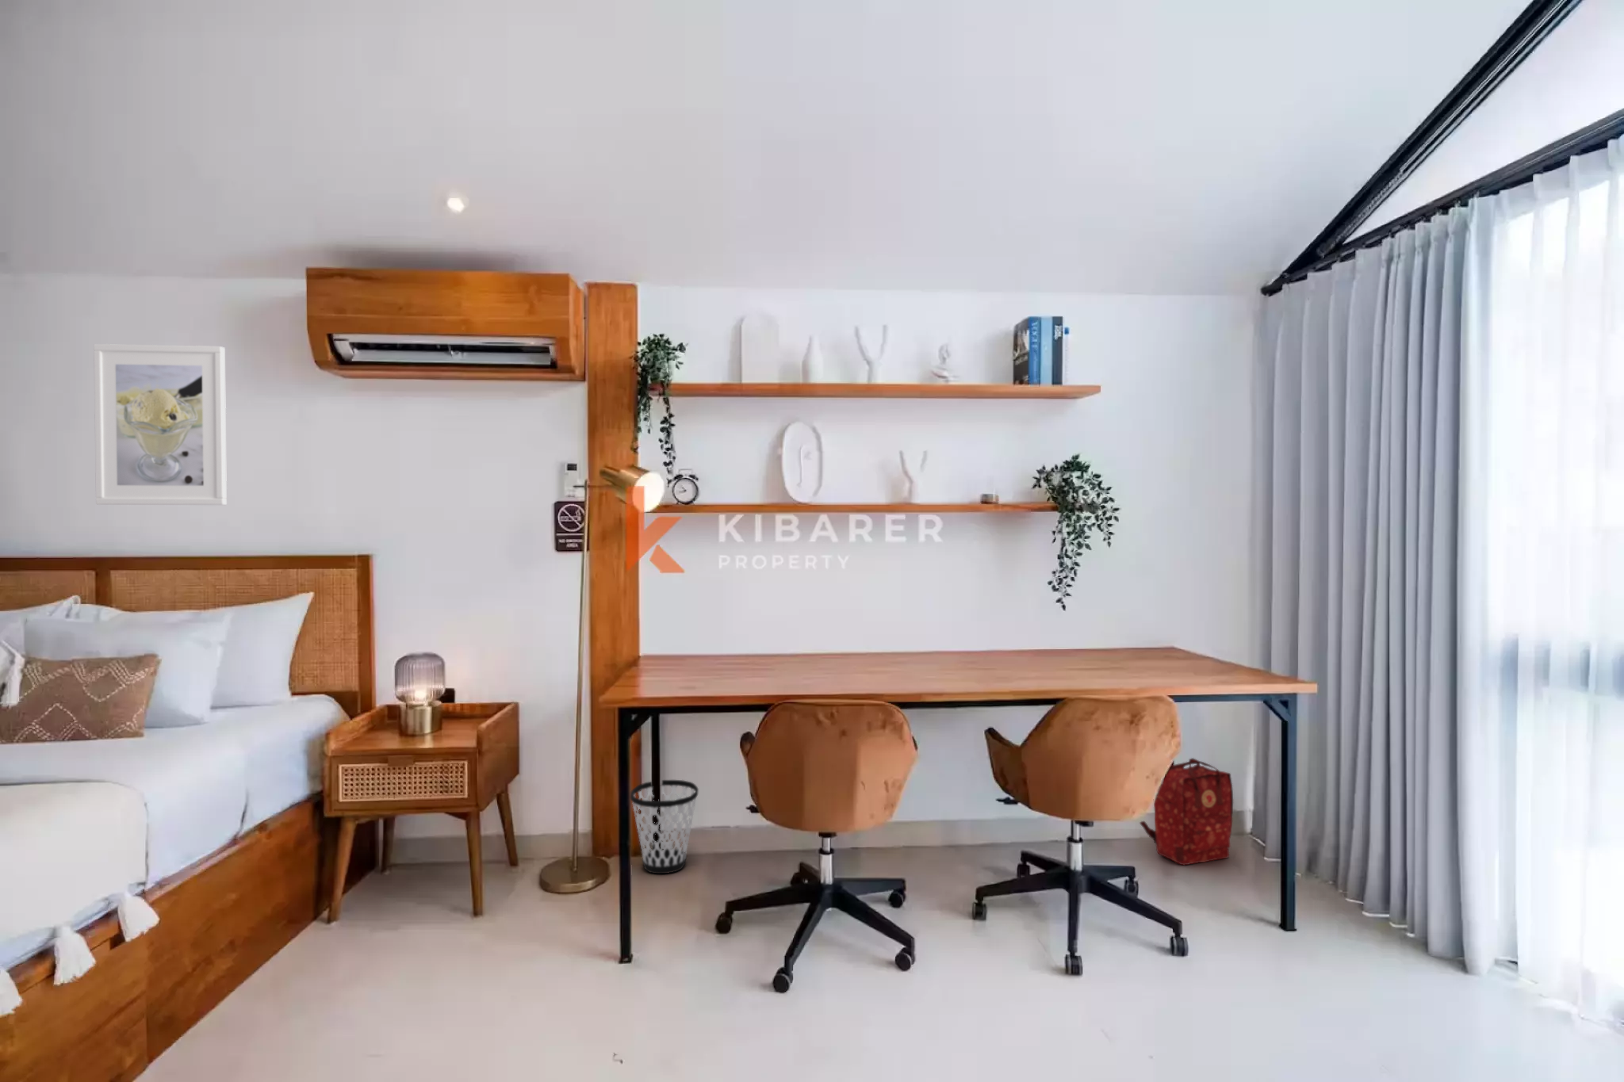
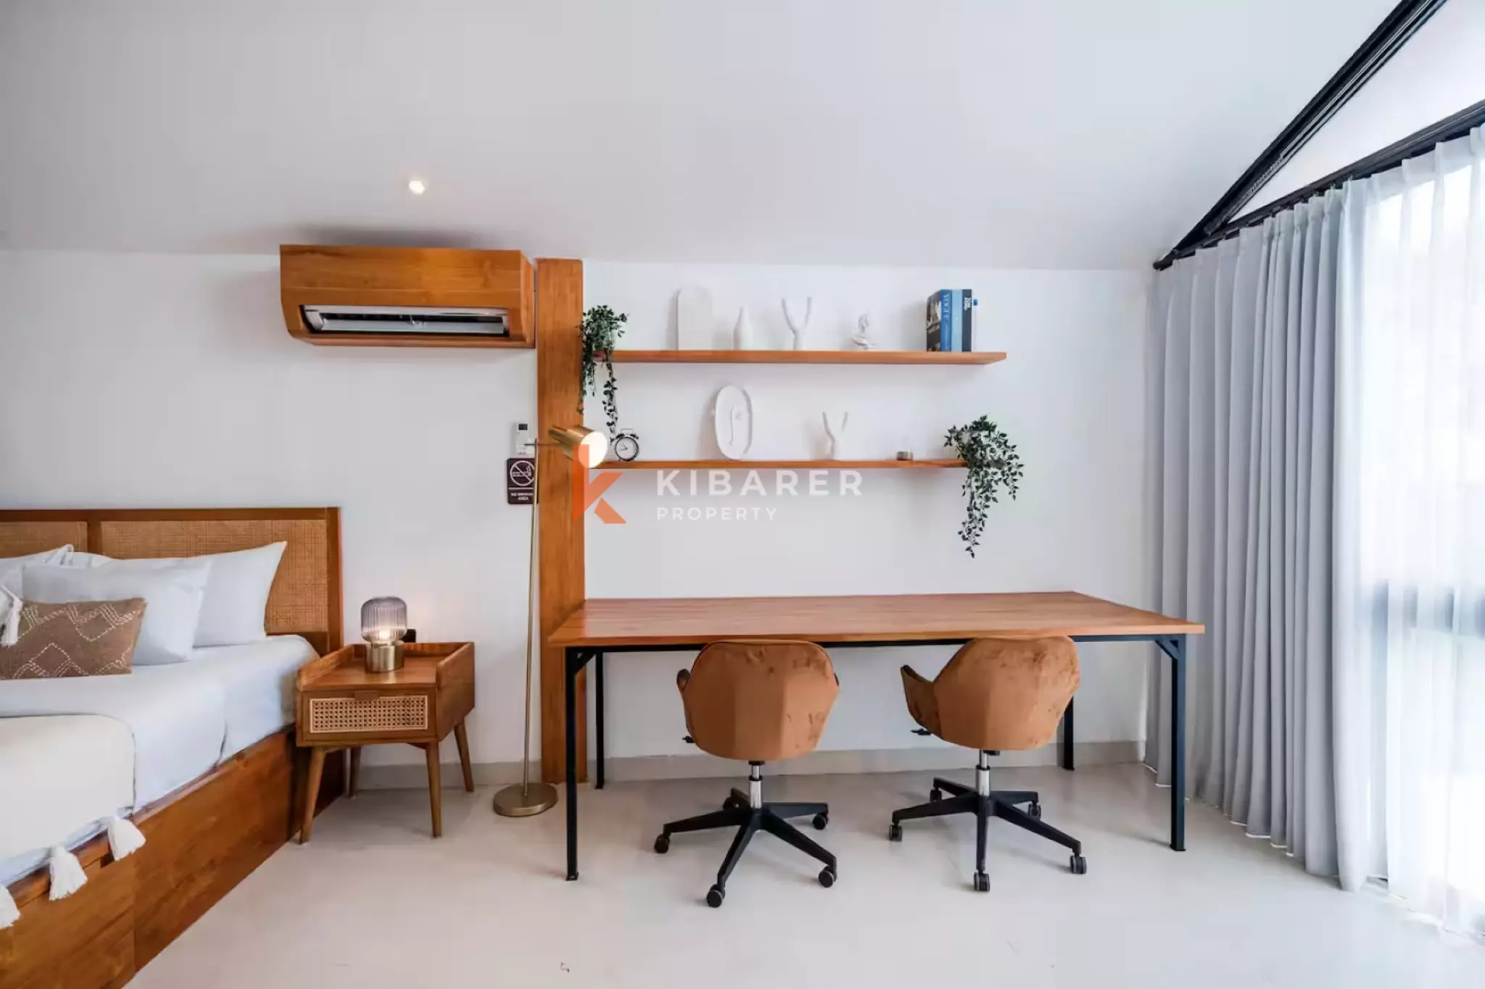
- backpack (1186, 805)
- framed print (161, 425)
- wastebasket (664, 827)
